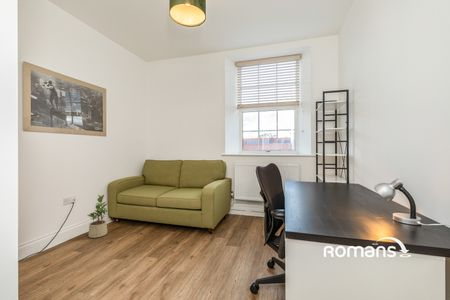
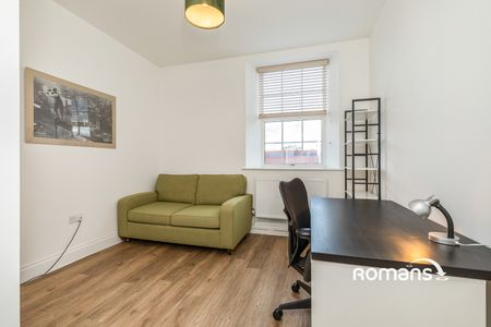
- potted plant (97, 214)
